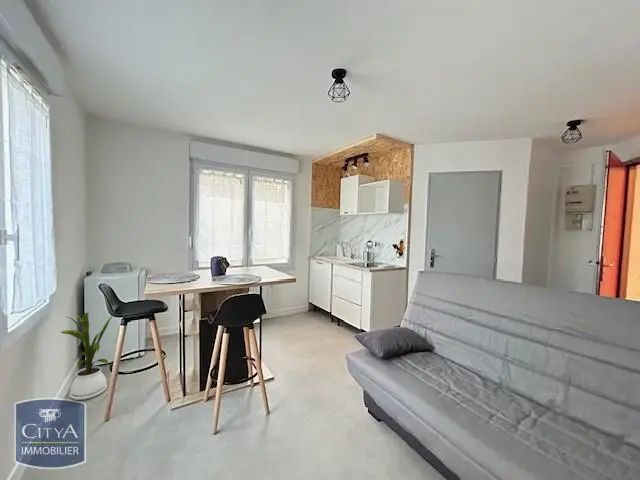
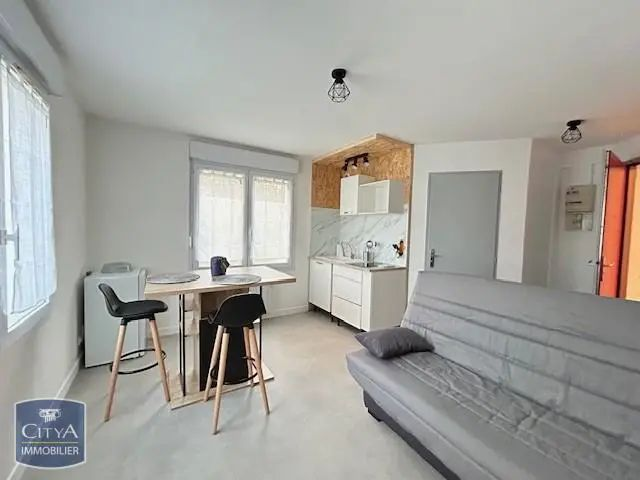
- house plant (87, 350)
